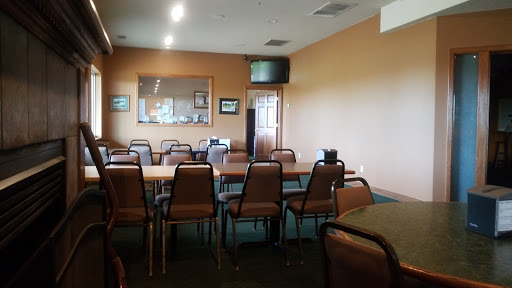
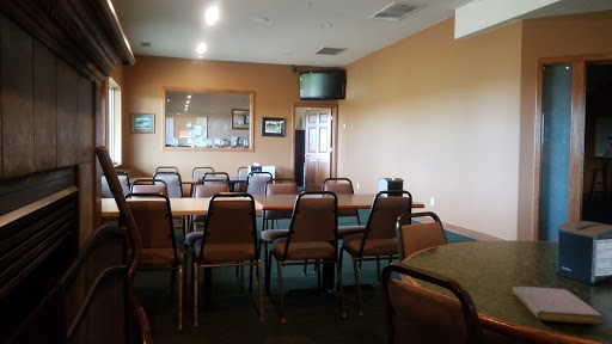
+ notebook (552, 303)
